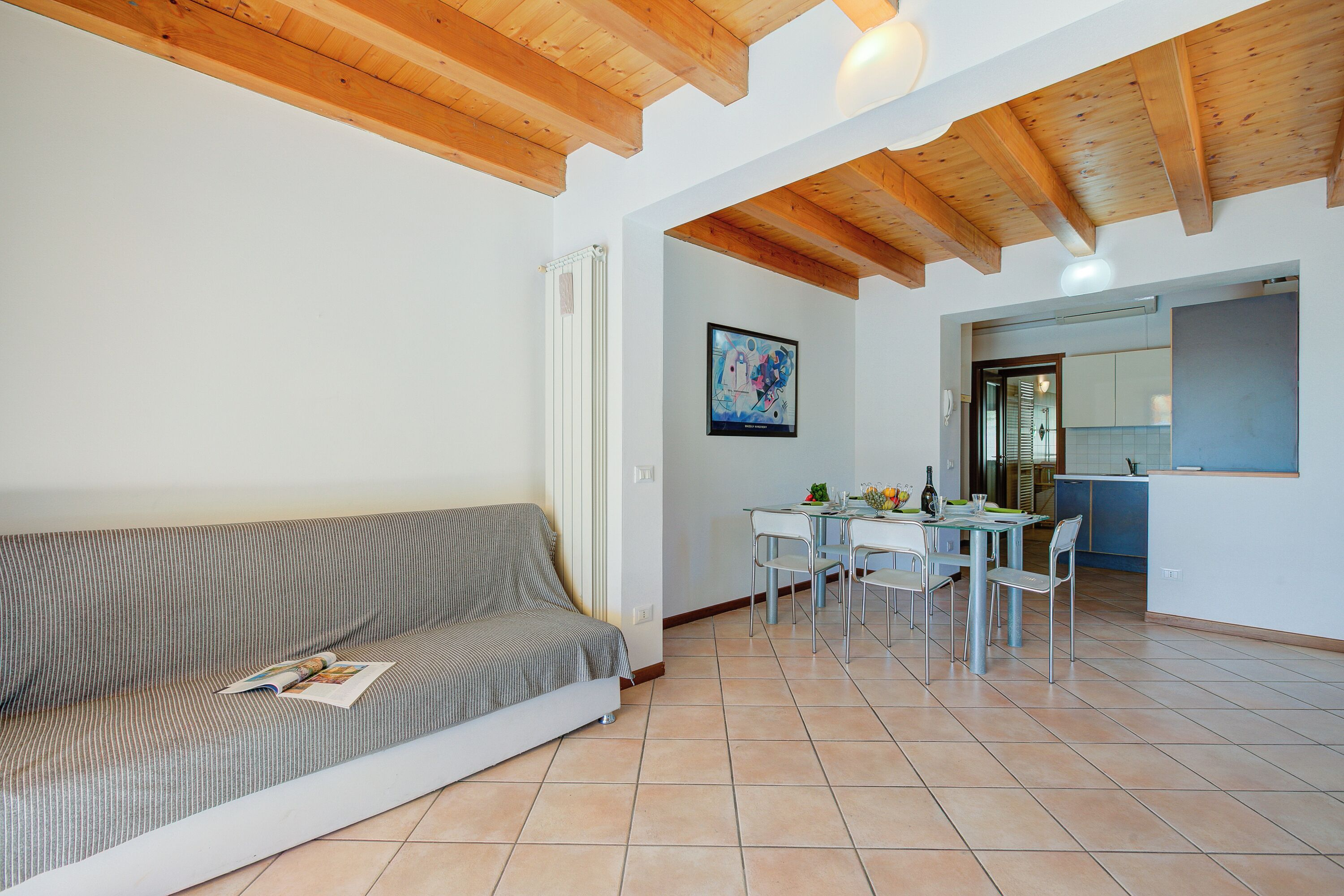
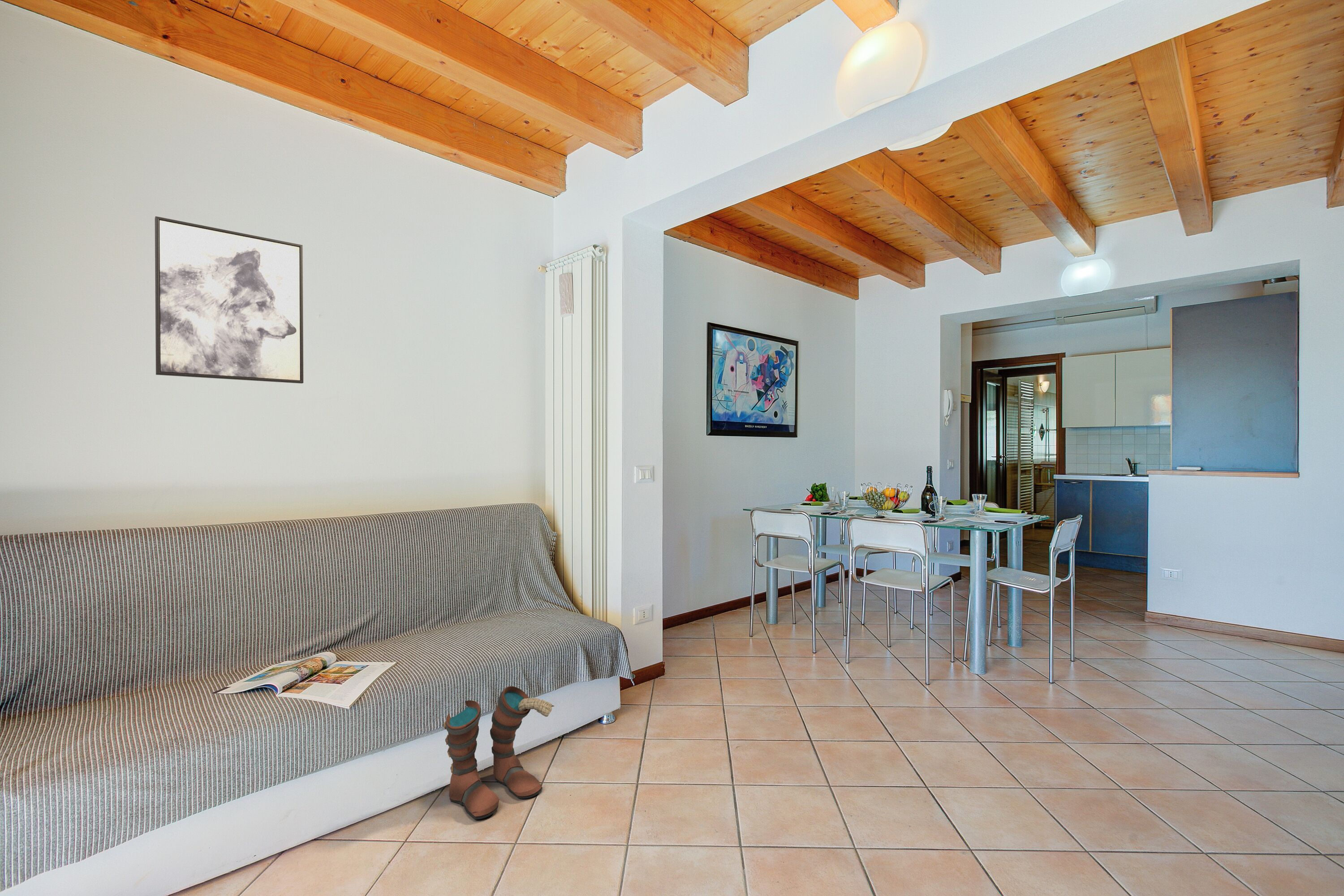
+ wall art (234, 306)
+ boots (503, 741)
